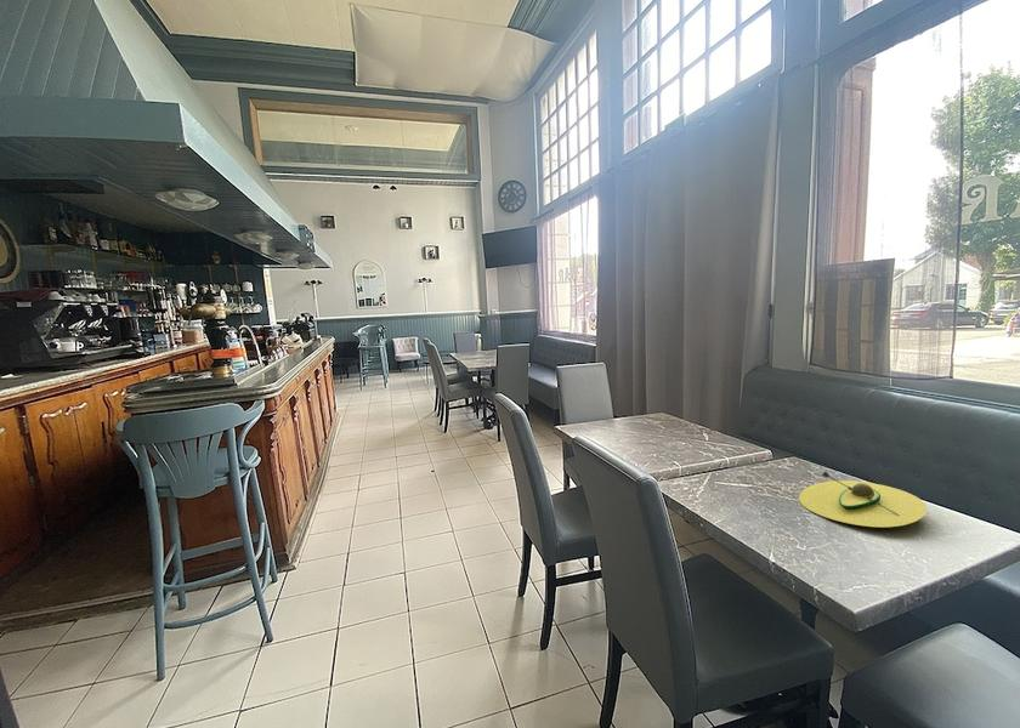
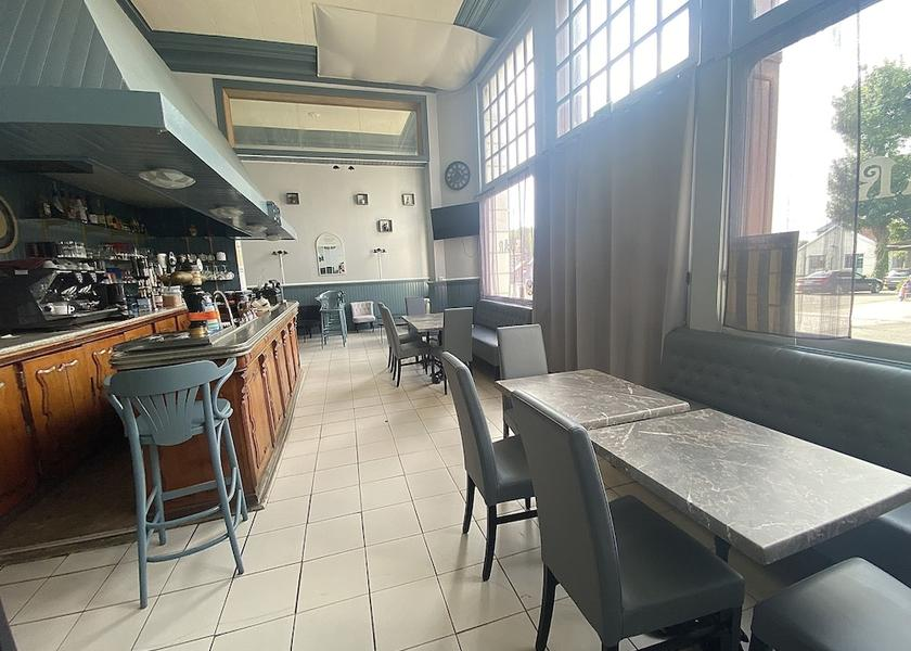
- avocado (858, 494)
